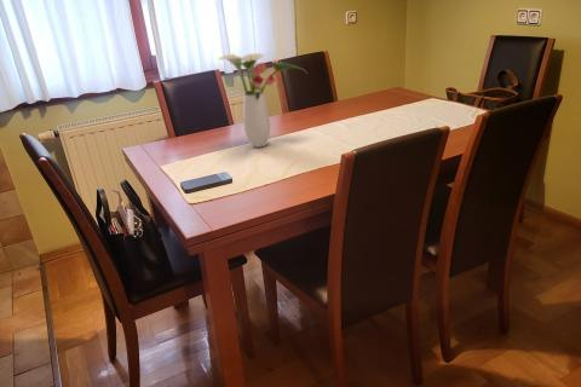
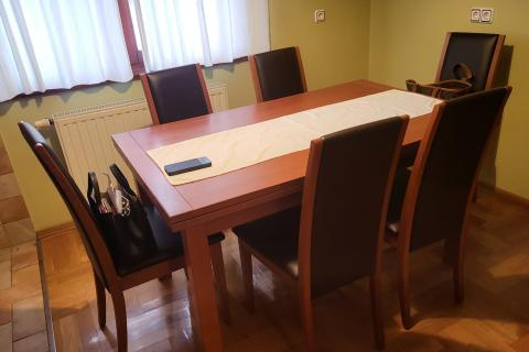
- flower arrangement (259, 102)
